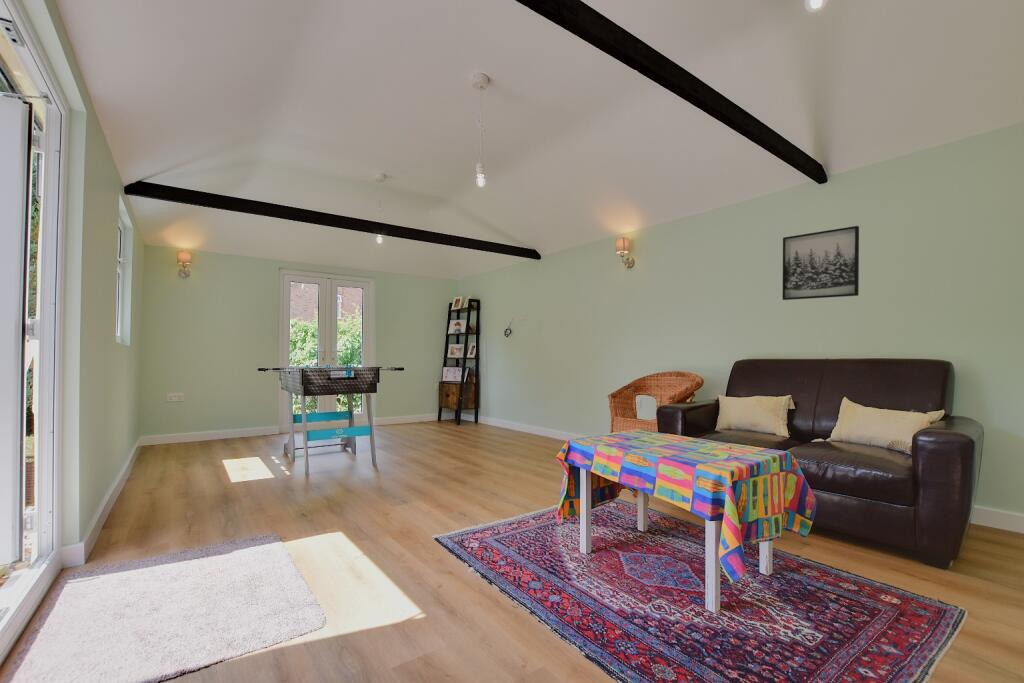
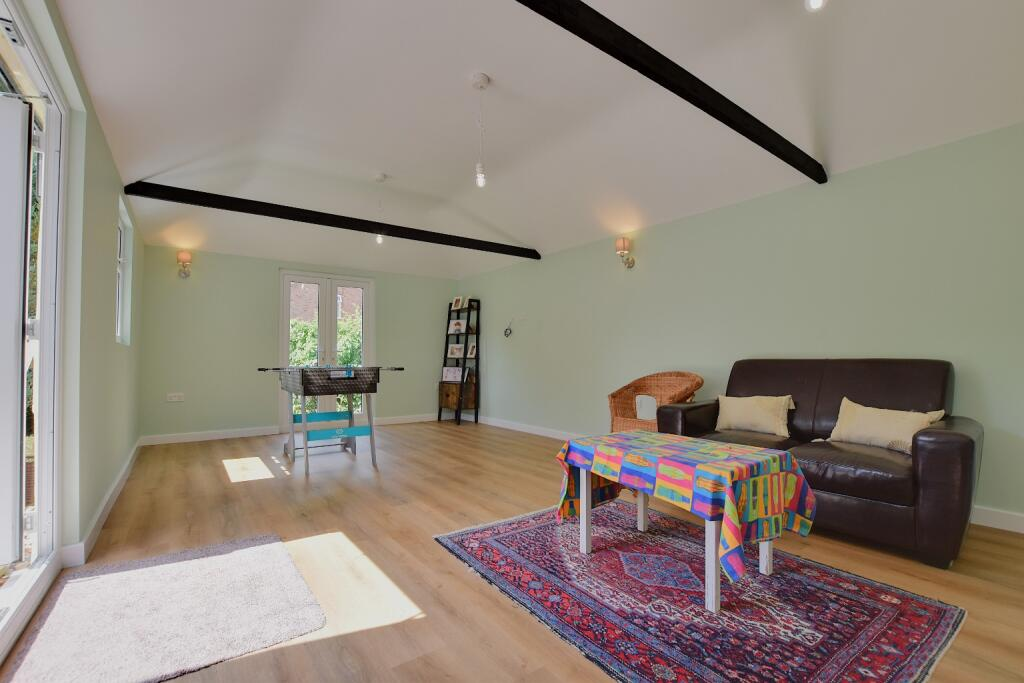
- wall art (818, 265)
